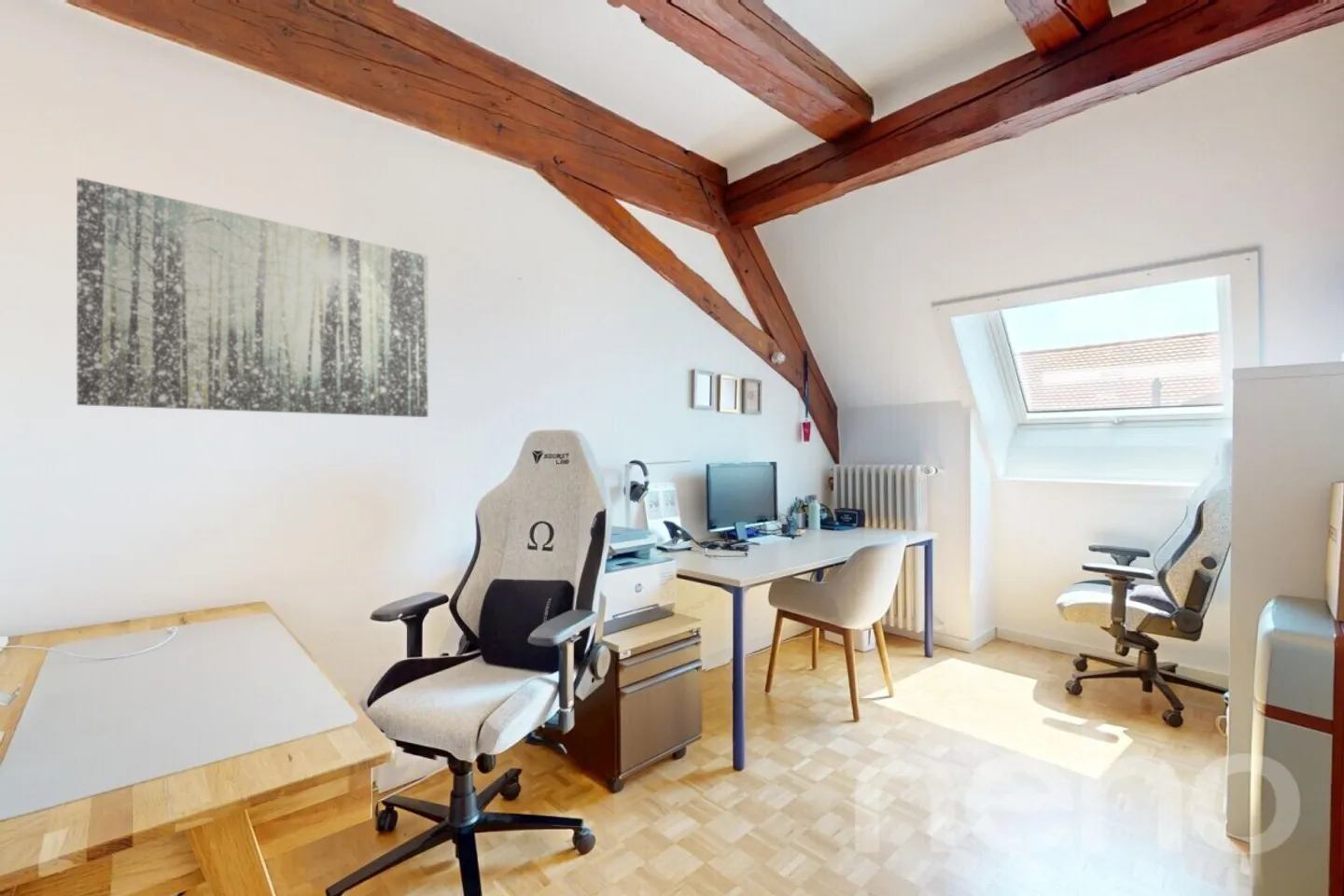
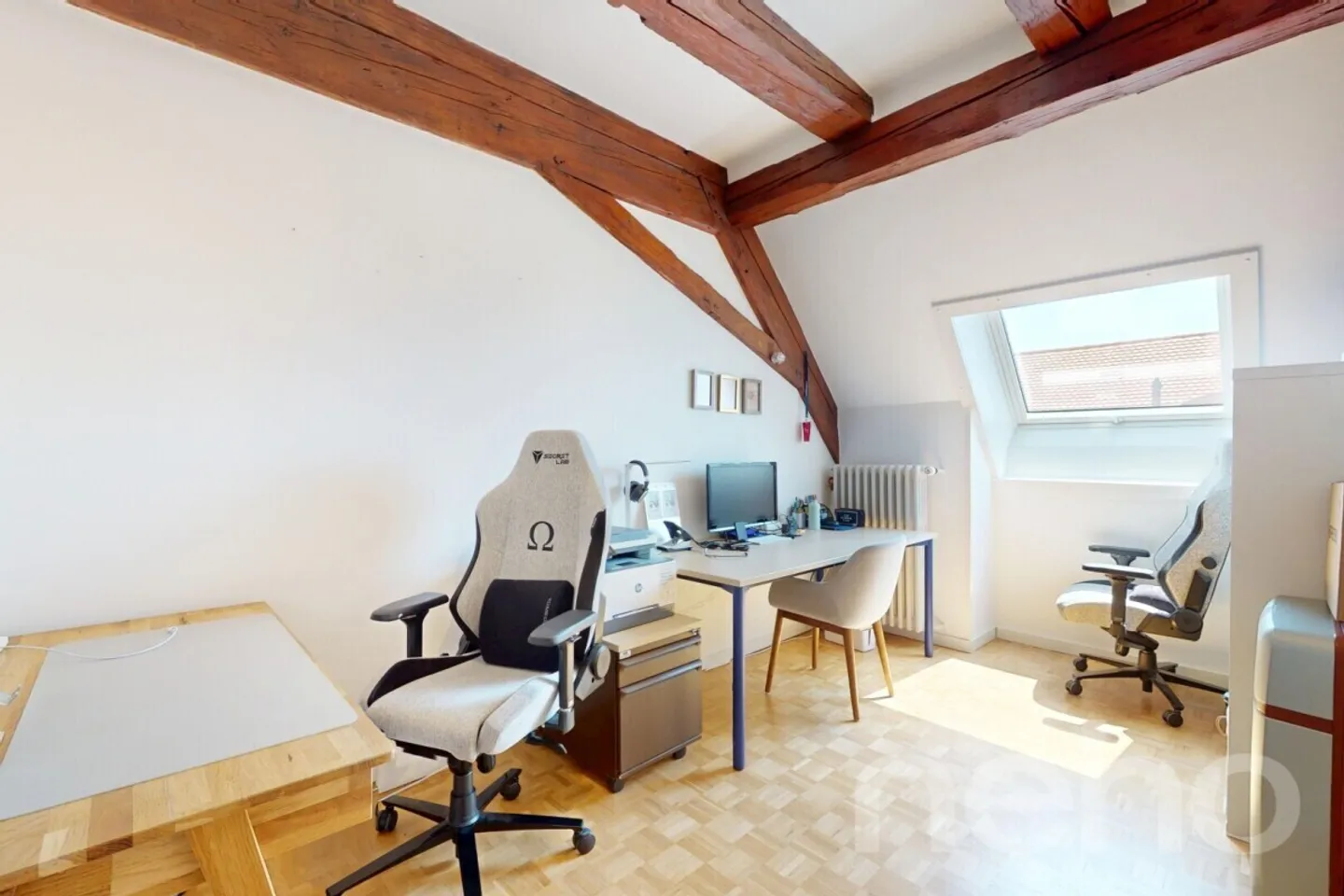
- wall art (281, 318)
